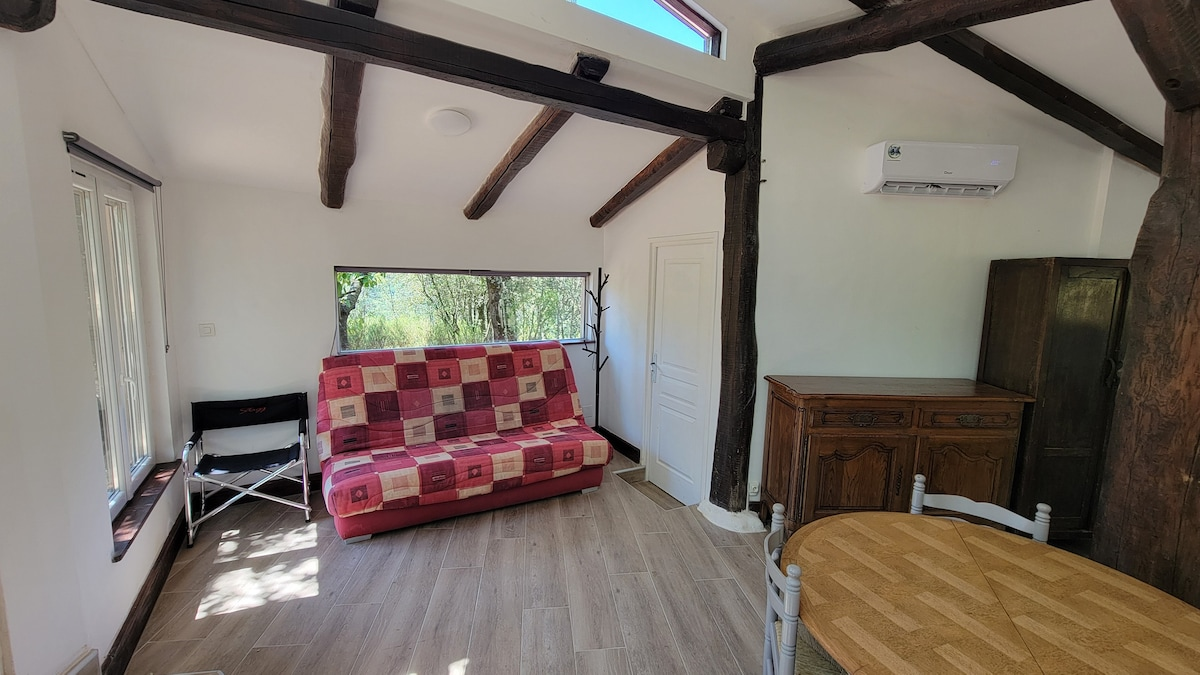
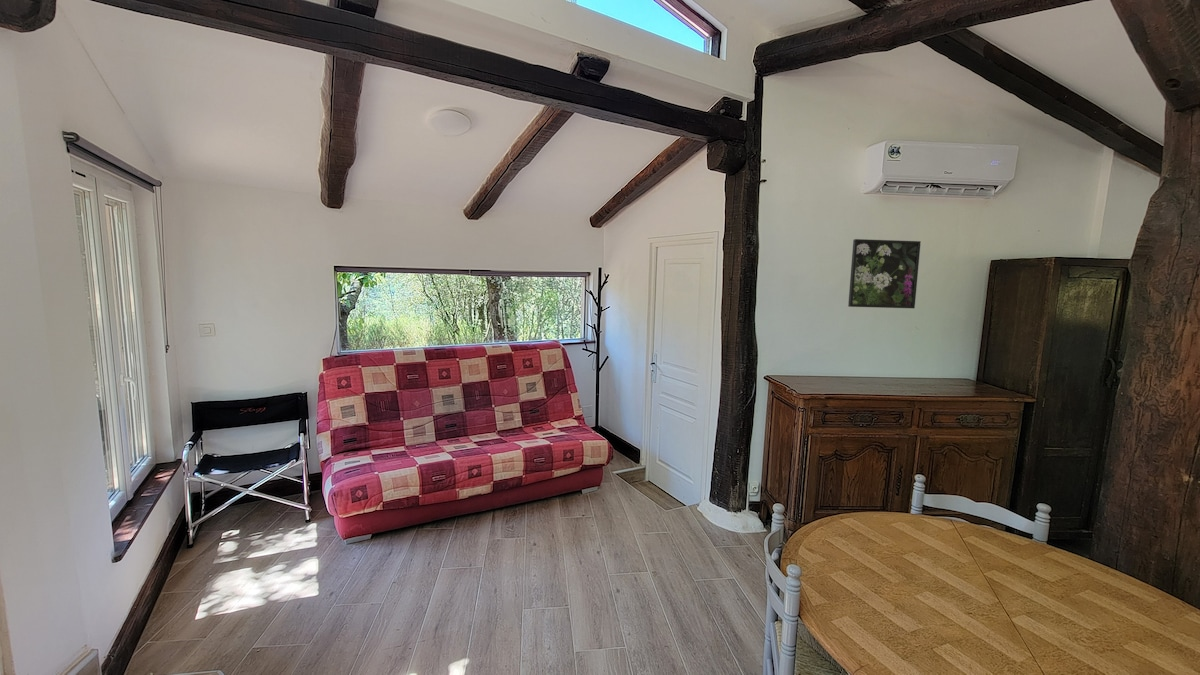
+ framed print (884, 274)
